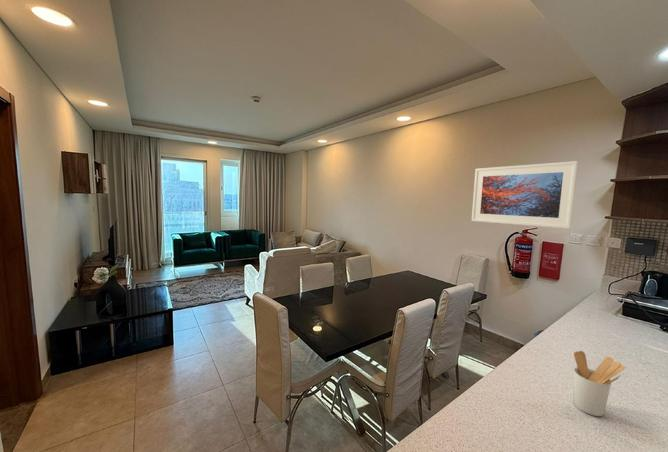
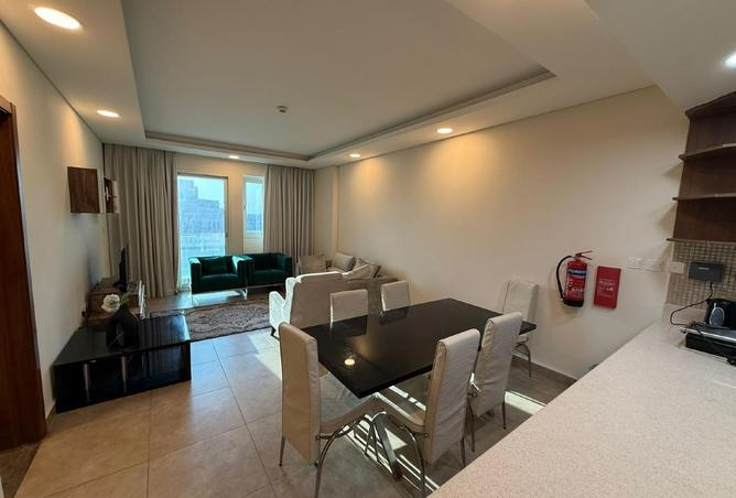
- utensil holder (597, 383)
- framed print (517, 195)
